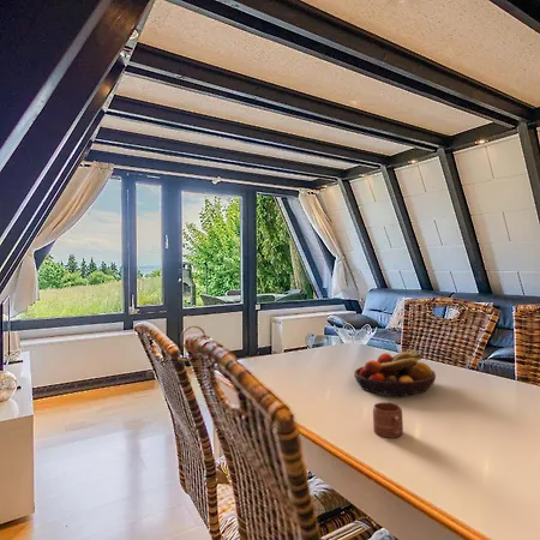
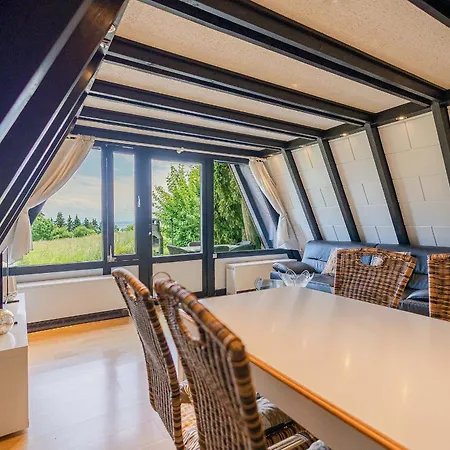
- mug (390, 421)
- fruit bowl (392, 368)
